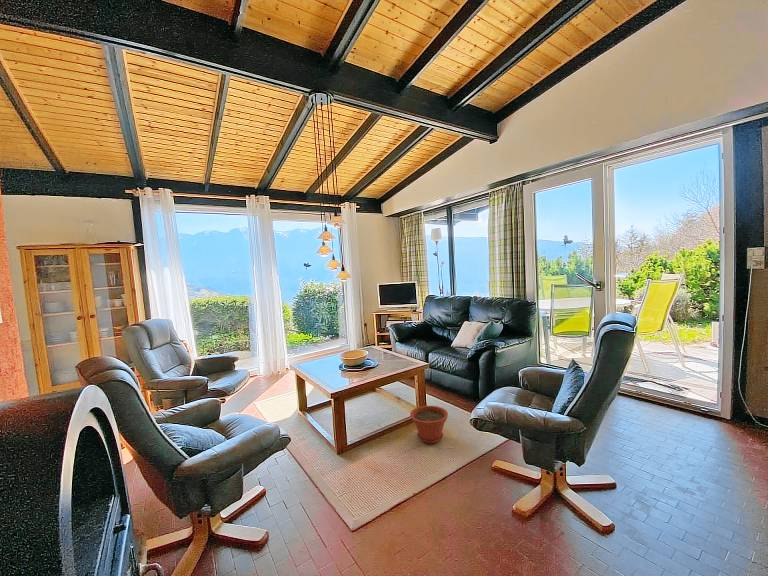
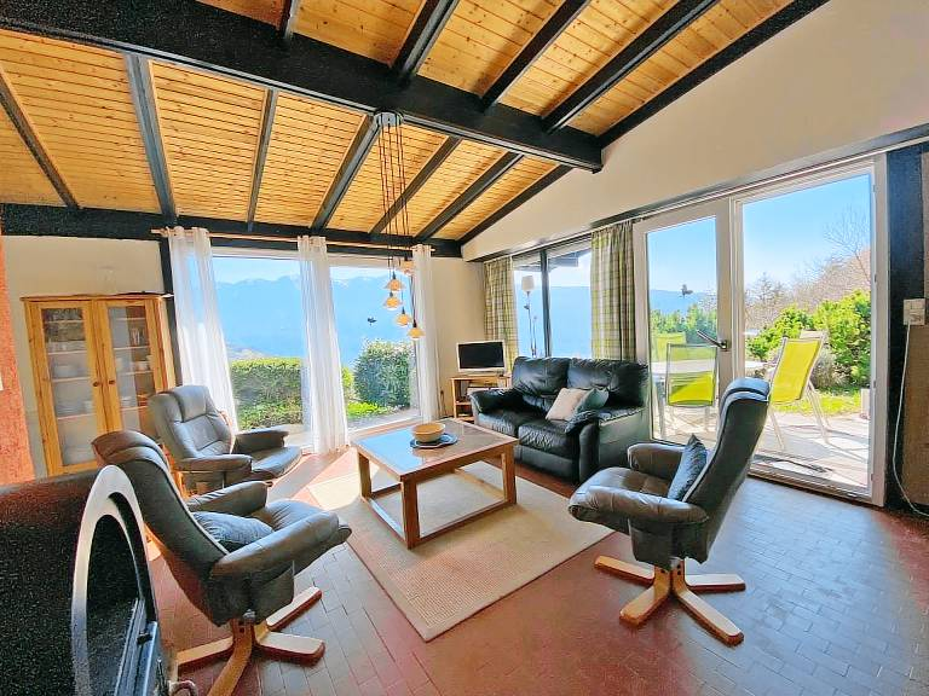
- plant pot (429, 425)
